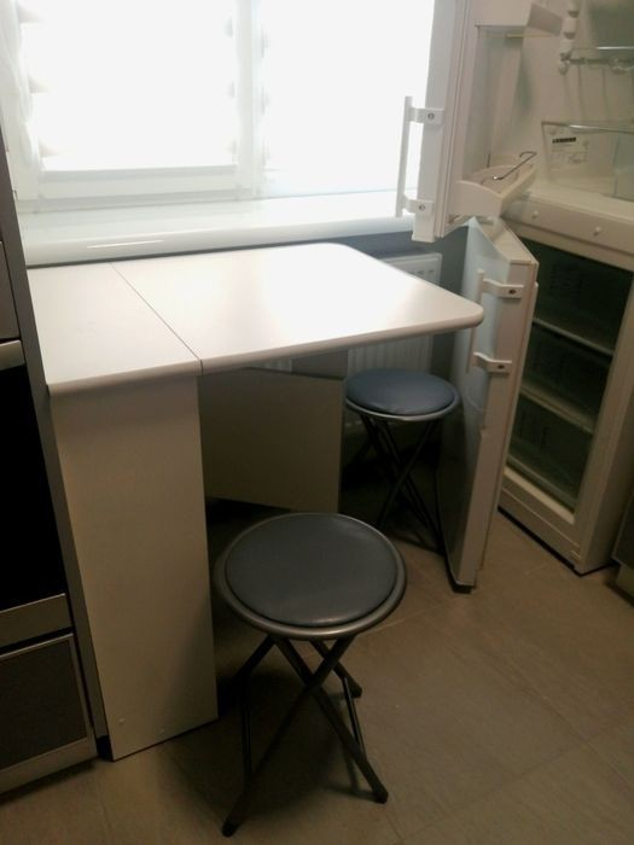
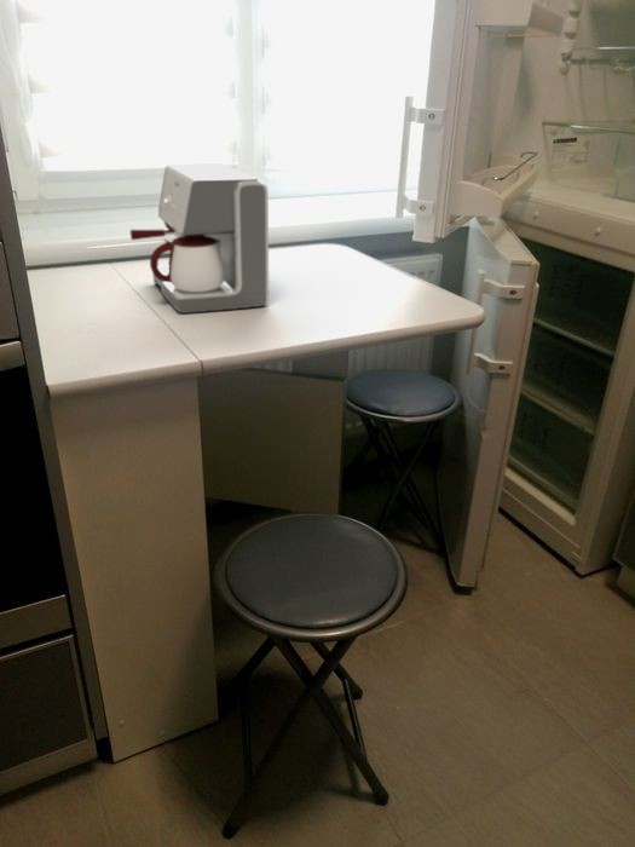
+ coffee maker (208, 234)
